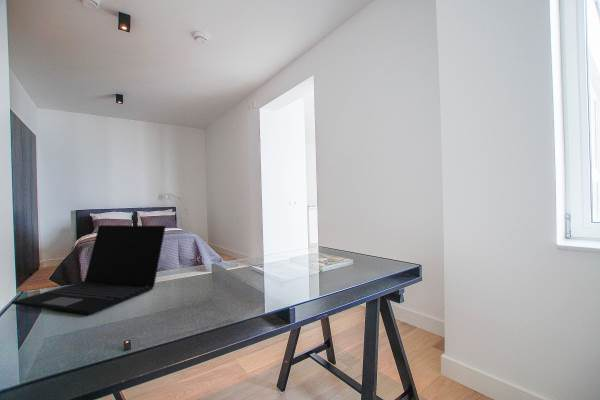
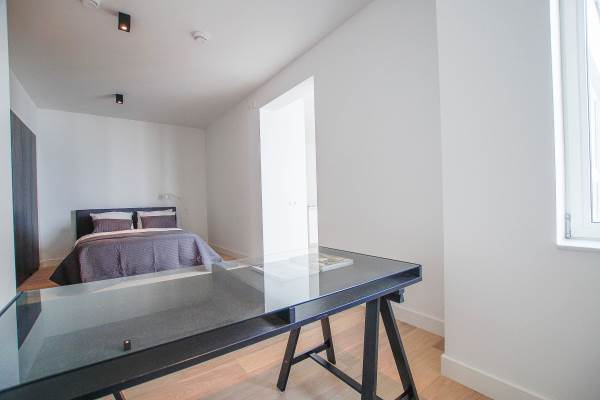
- laptop (96, 261)
